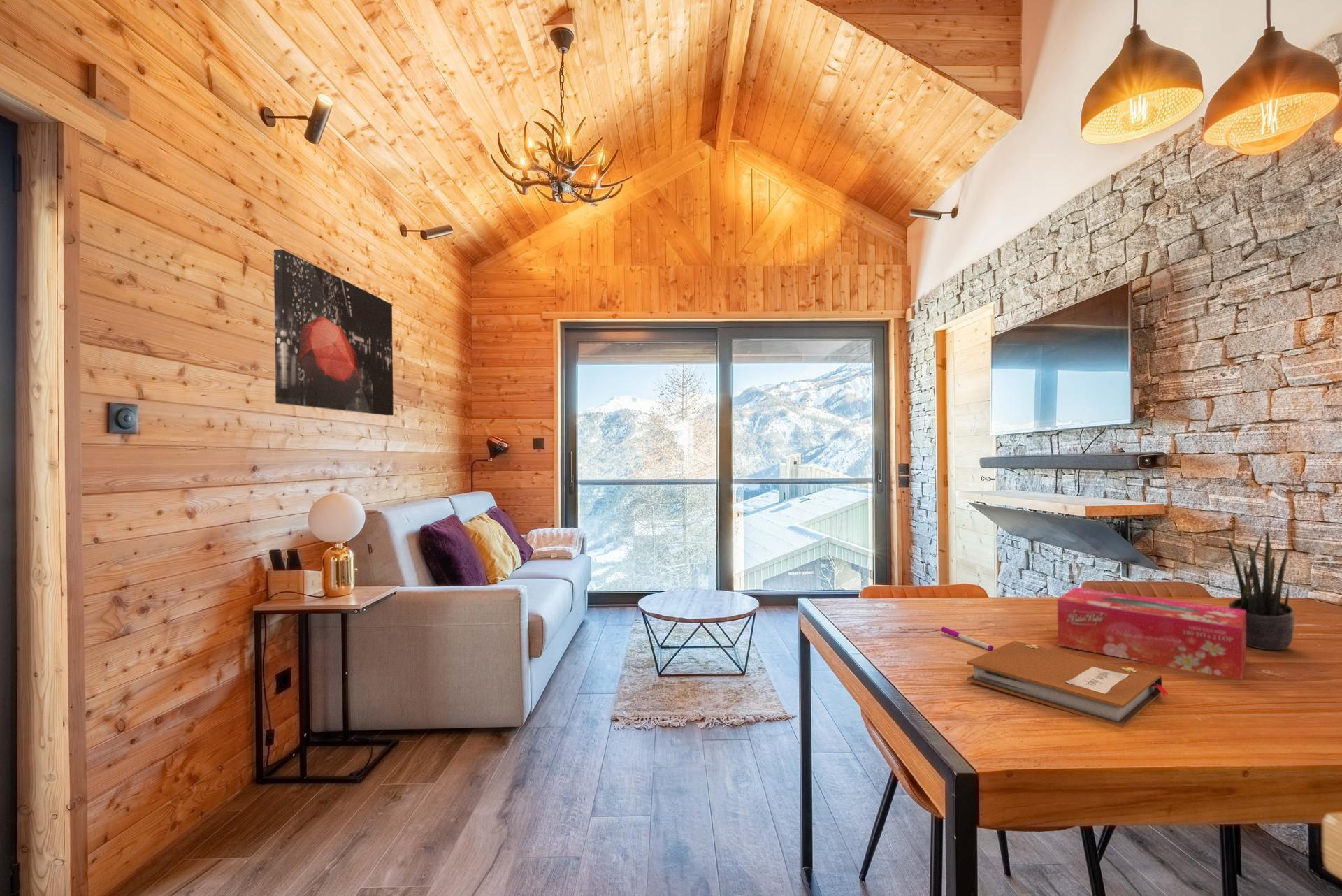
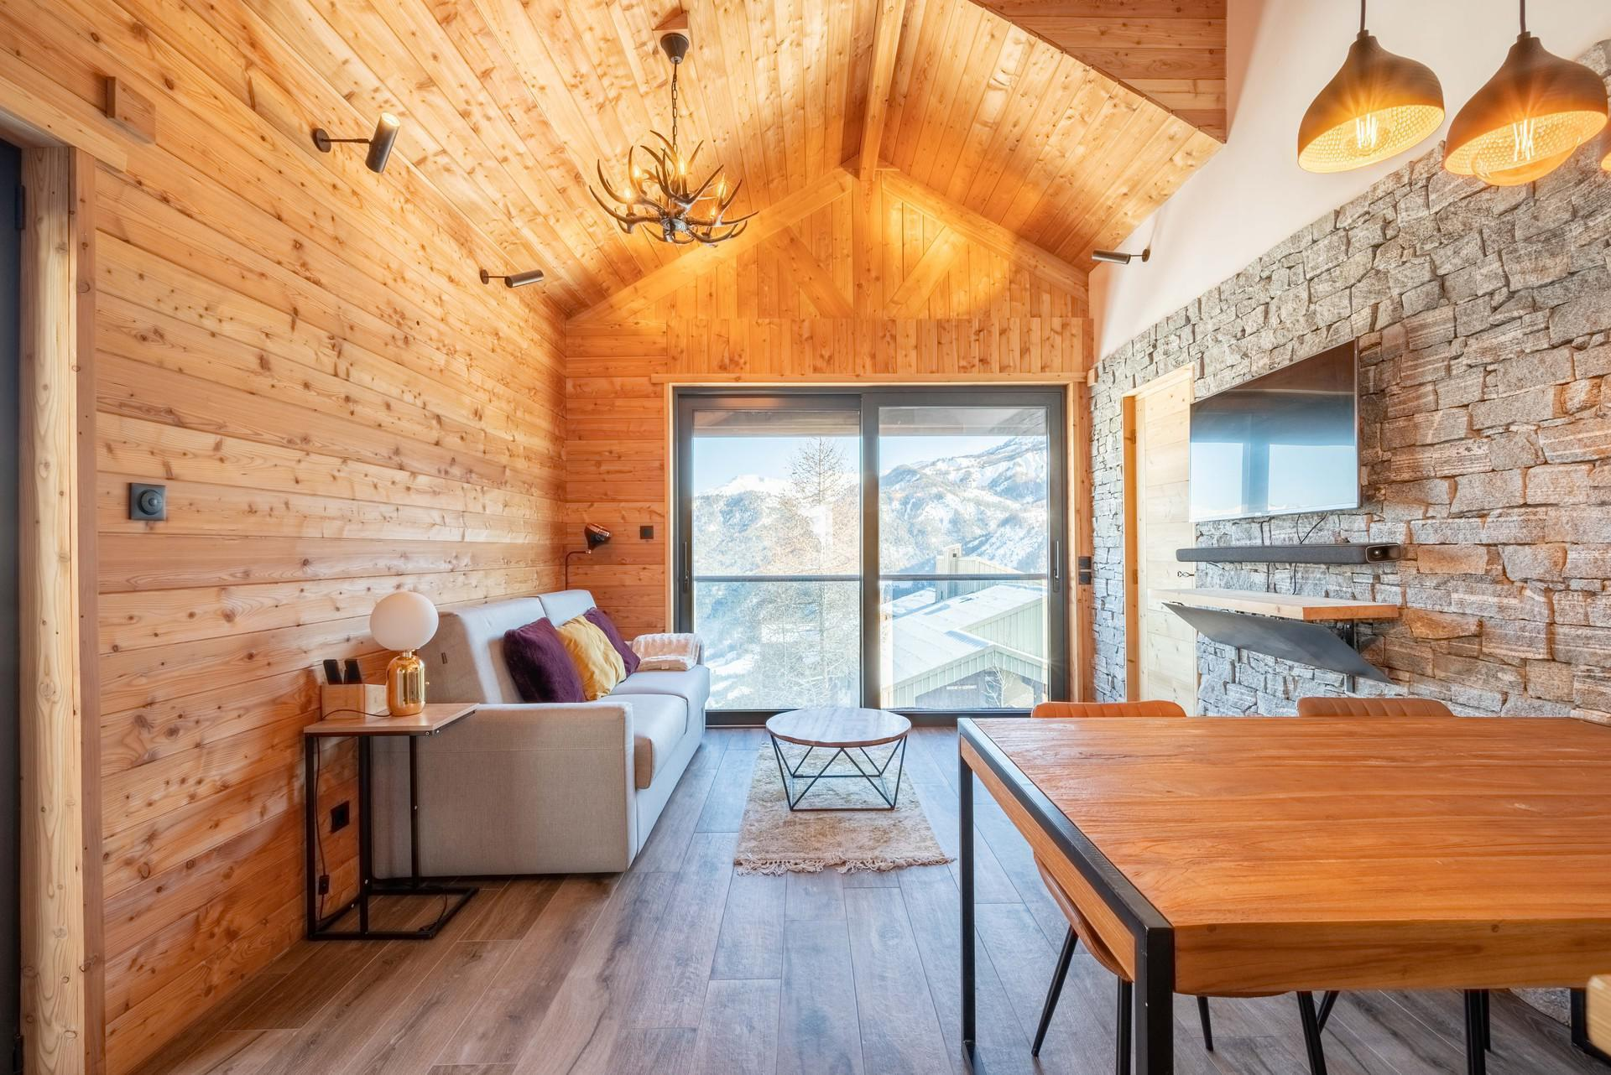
- tissue box (1148, 628)
- potted plant (1259, 588)
- pen (966, 638)
- notebook (1066, 678)
- wall art (343, 345)
